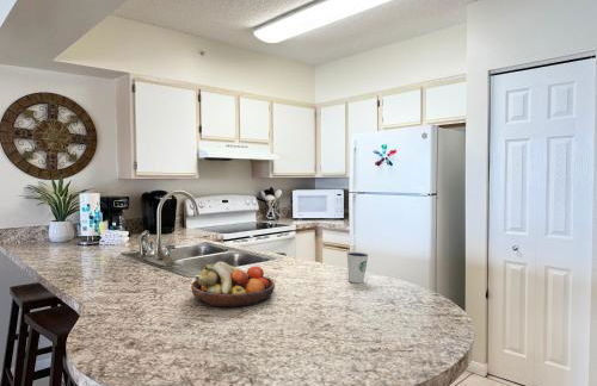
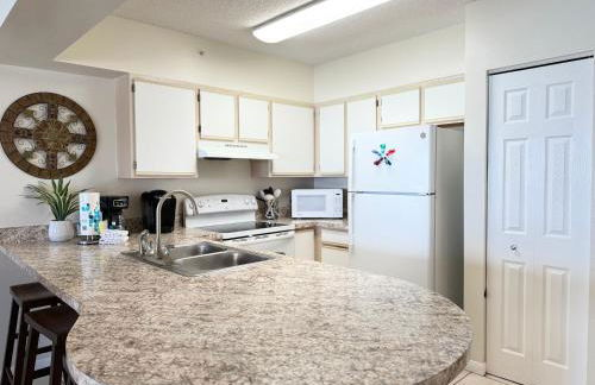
- dixie cup (357, 267)
- fruit bowl (233, 280)
